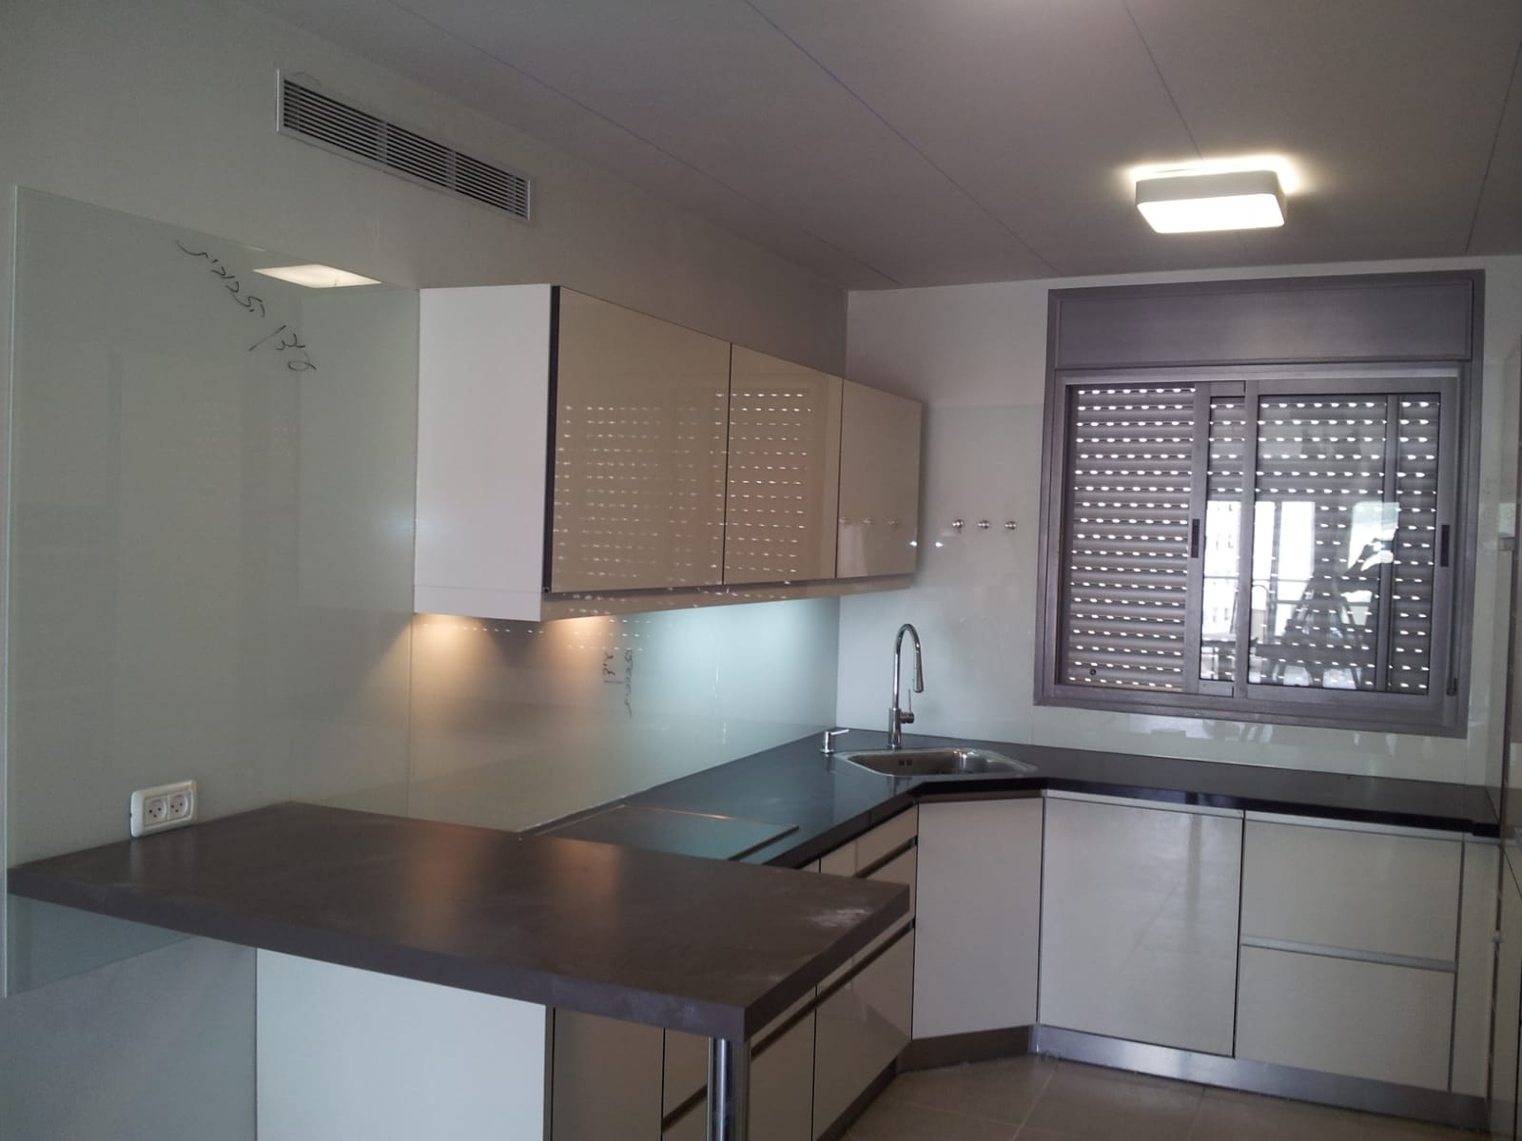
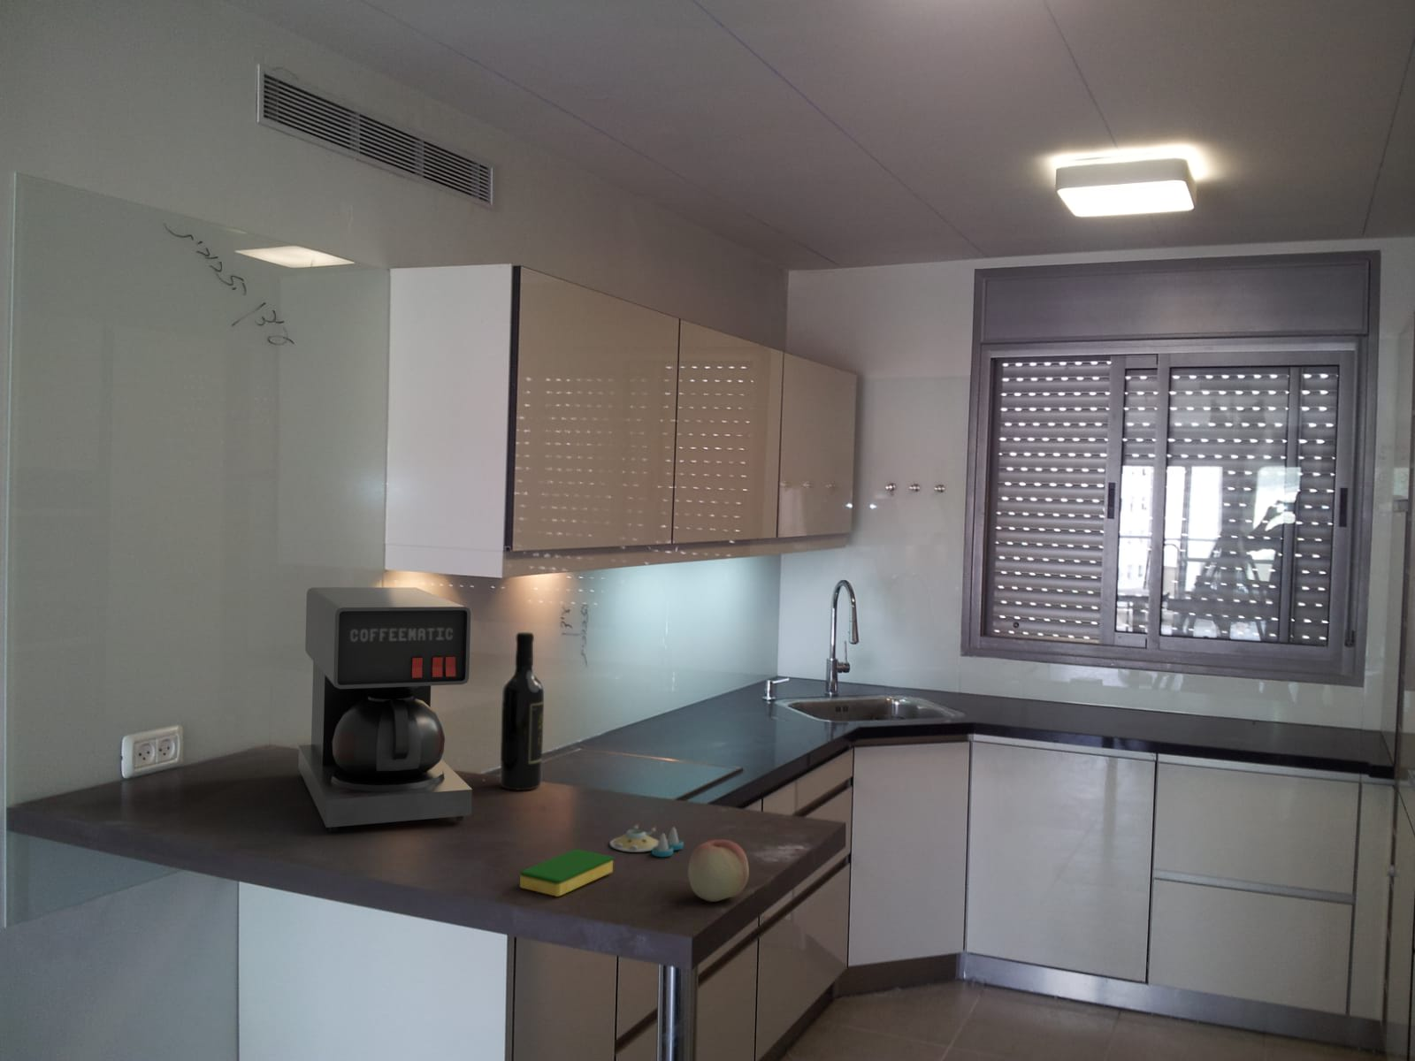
+ coffee maker (380, 697)
+ salt and pepper shaker set (645, 836)
+ dish sponge (567, 870)
+ fruit (719, 869)
+ wine bottle (523, 709)
